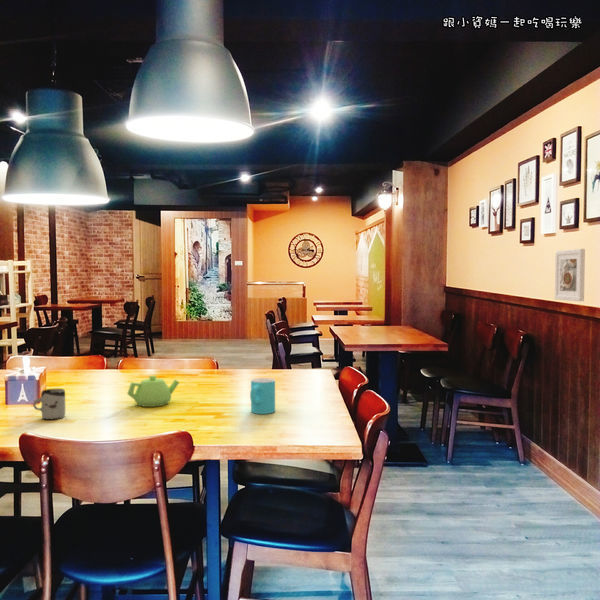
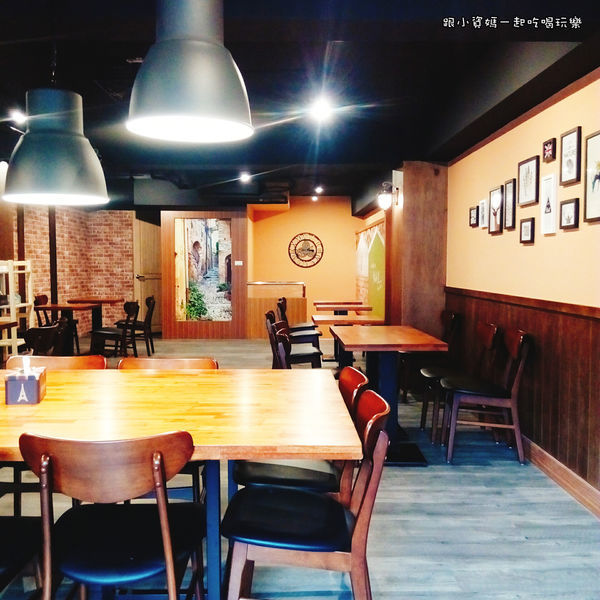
- teapot (154, 389)
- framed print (569, 275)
- cup (259, 396)
- cup (49, 404)
